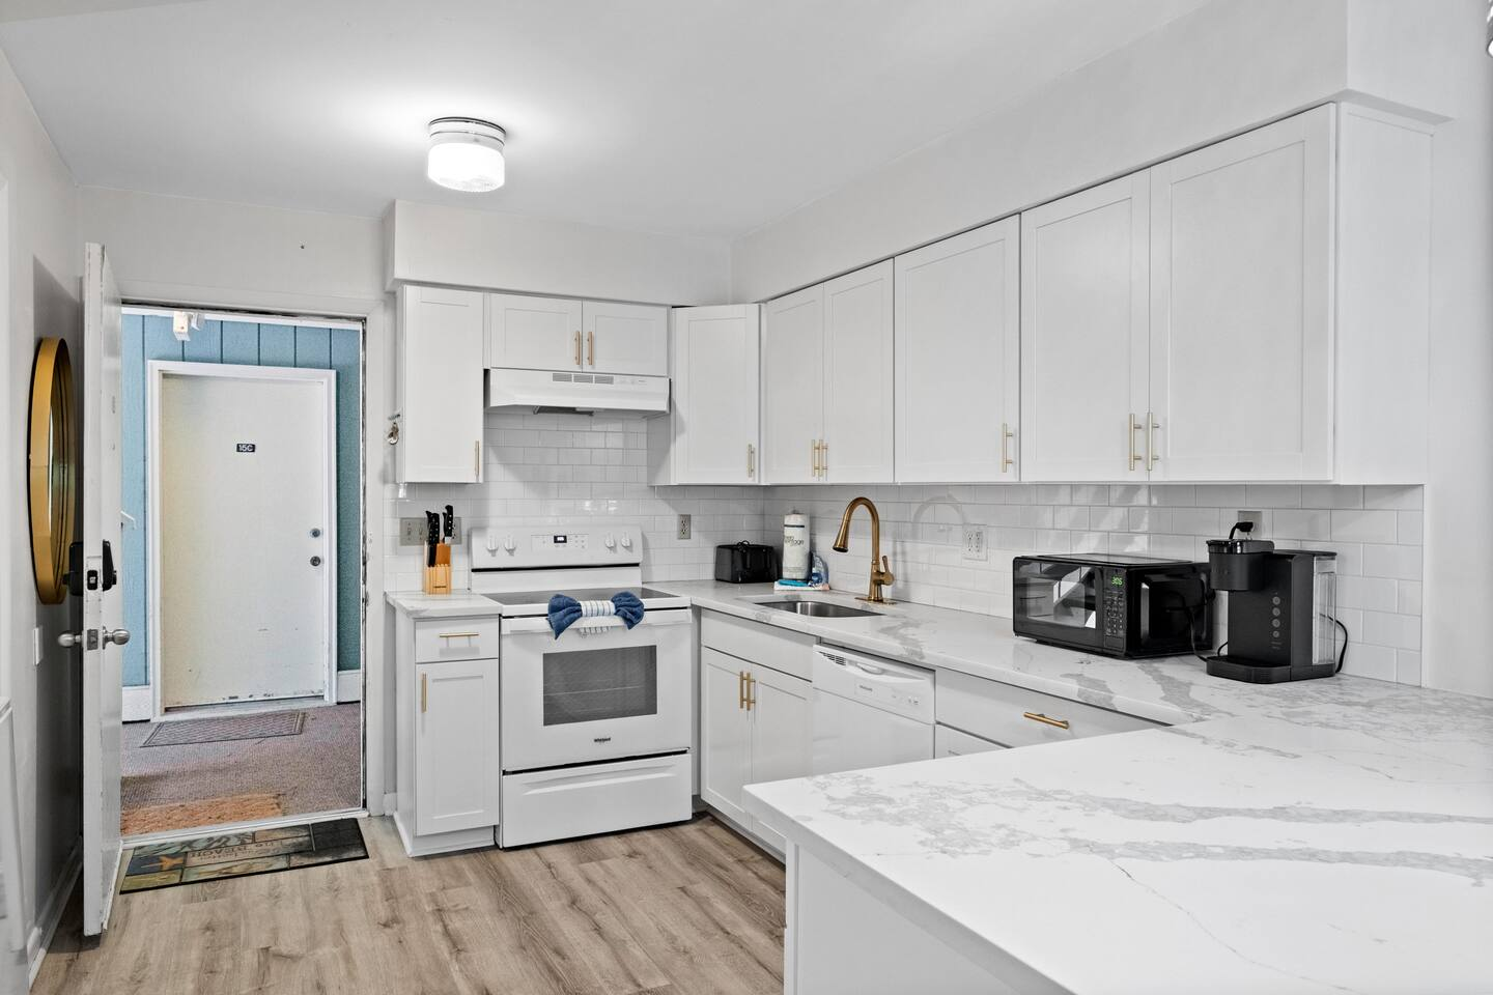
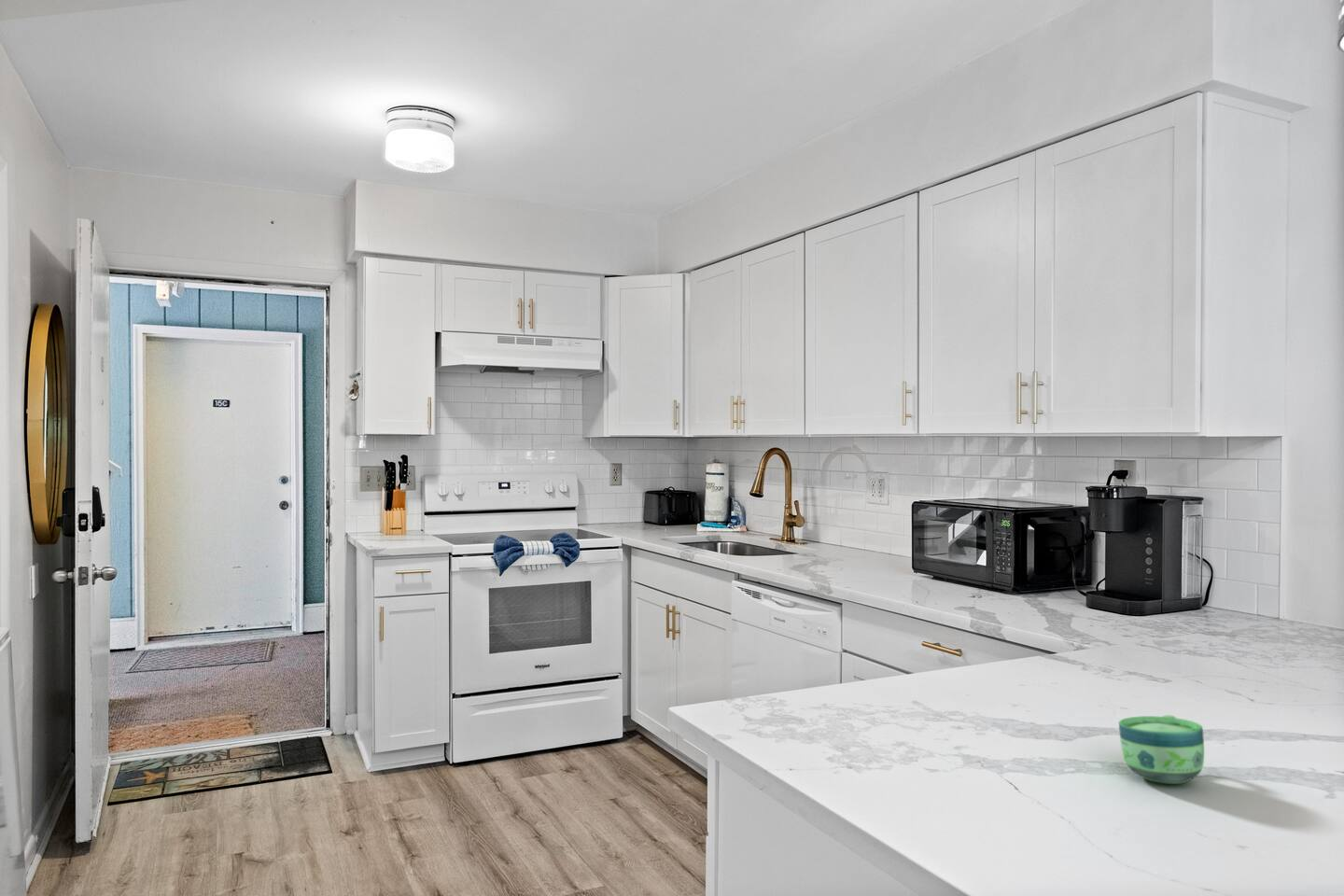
+ cup (1159, 746)
